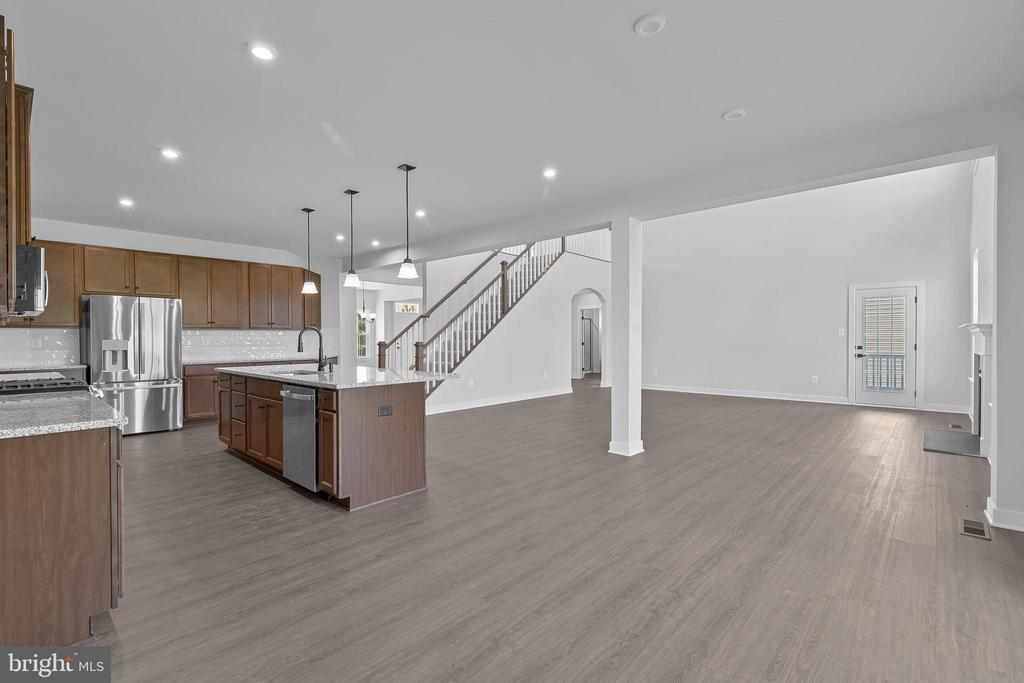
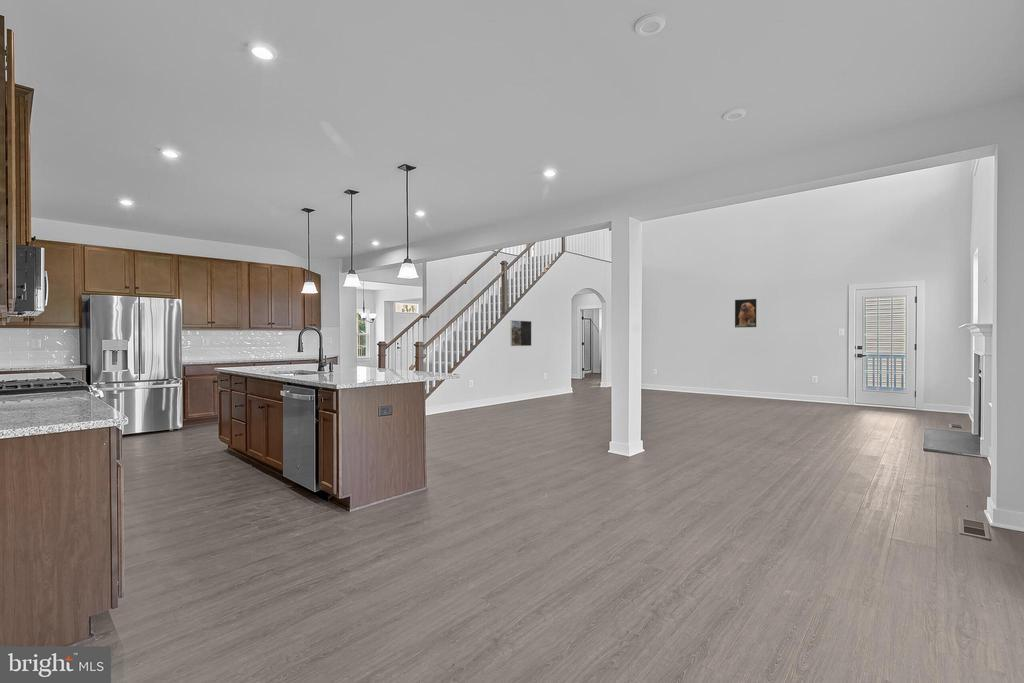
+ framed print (520, 333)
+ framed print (745, 313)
